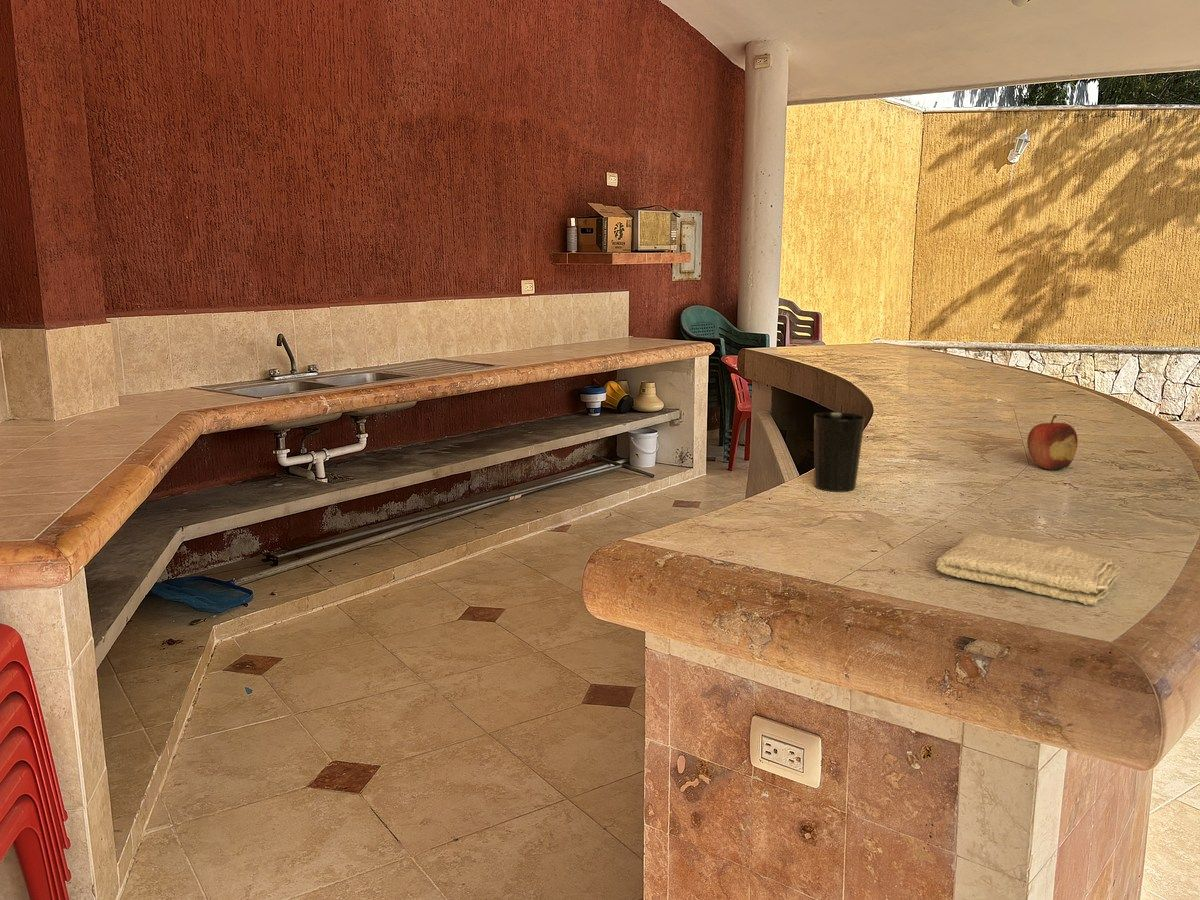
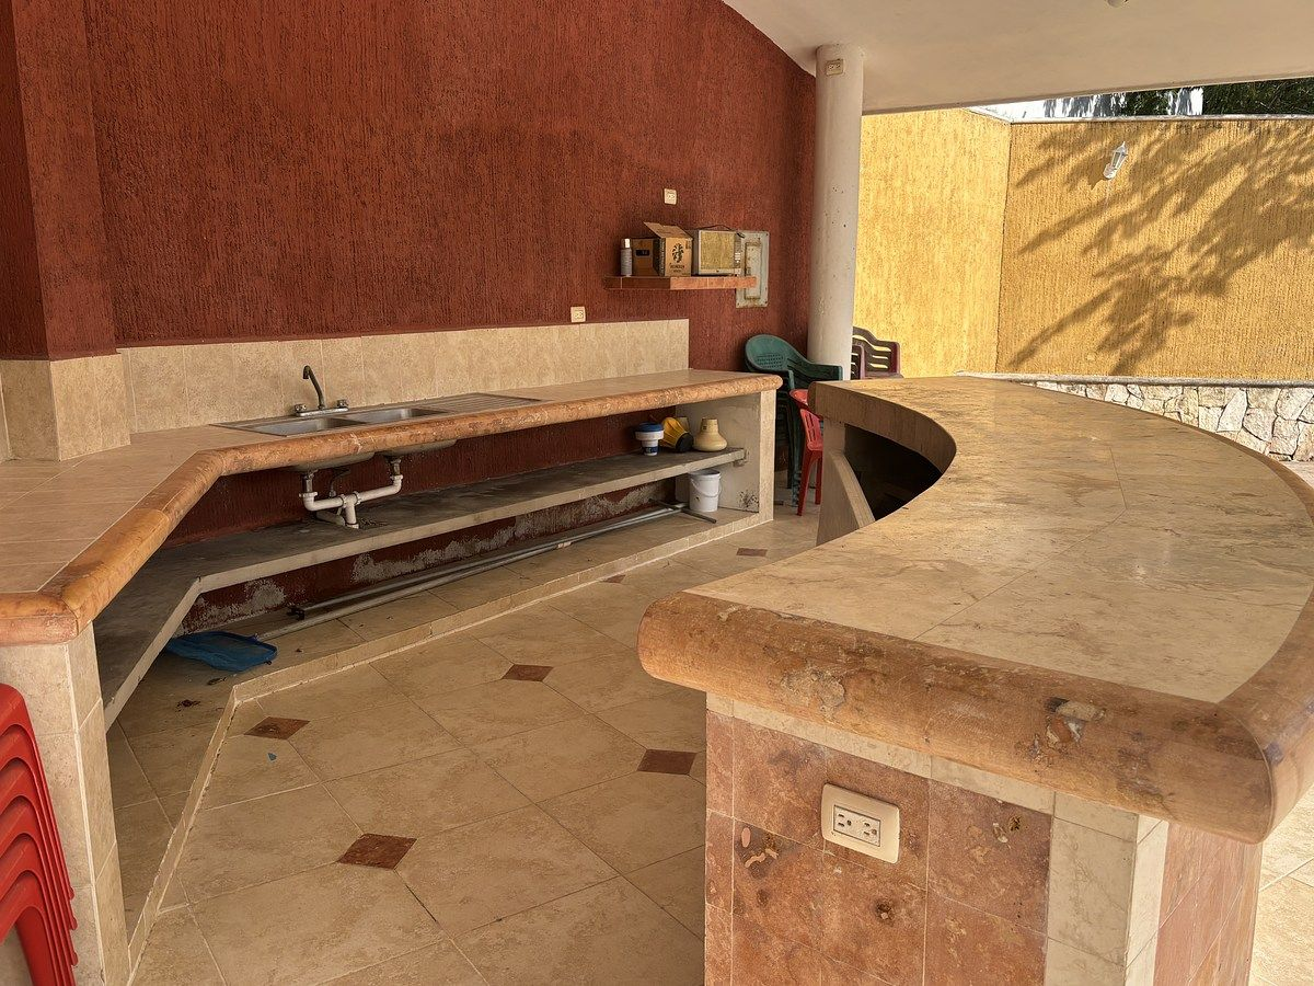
- fruit (1051, 441)
- washcloth (1027, 565)
- cup (837, 452)
